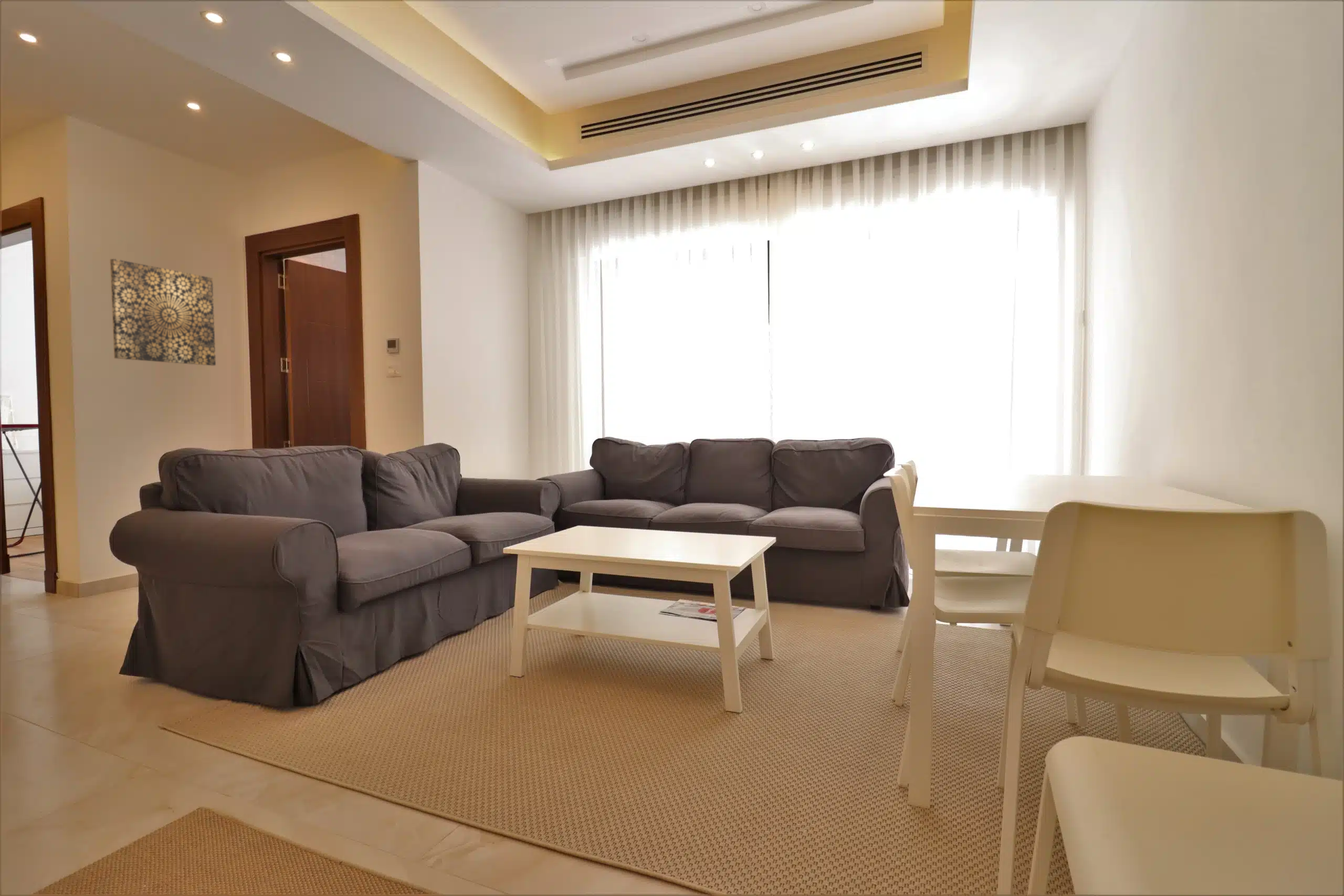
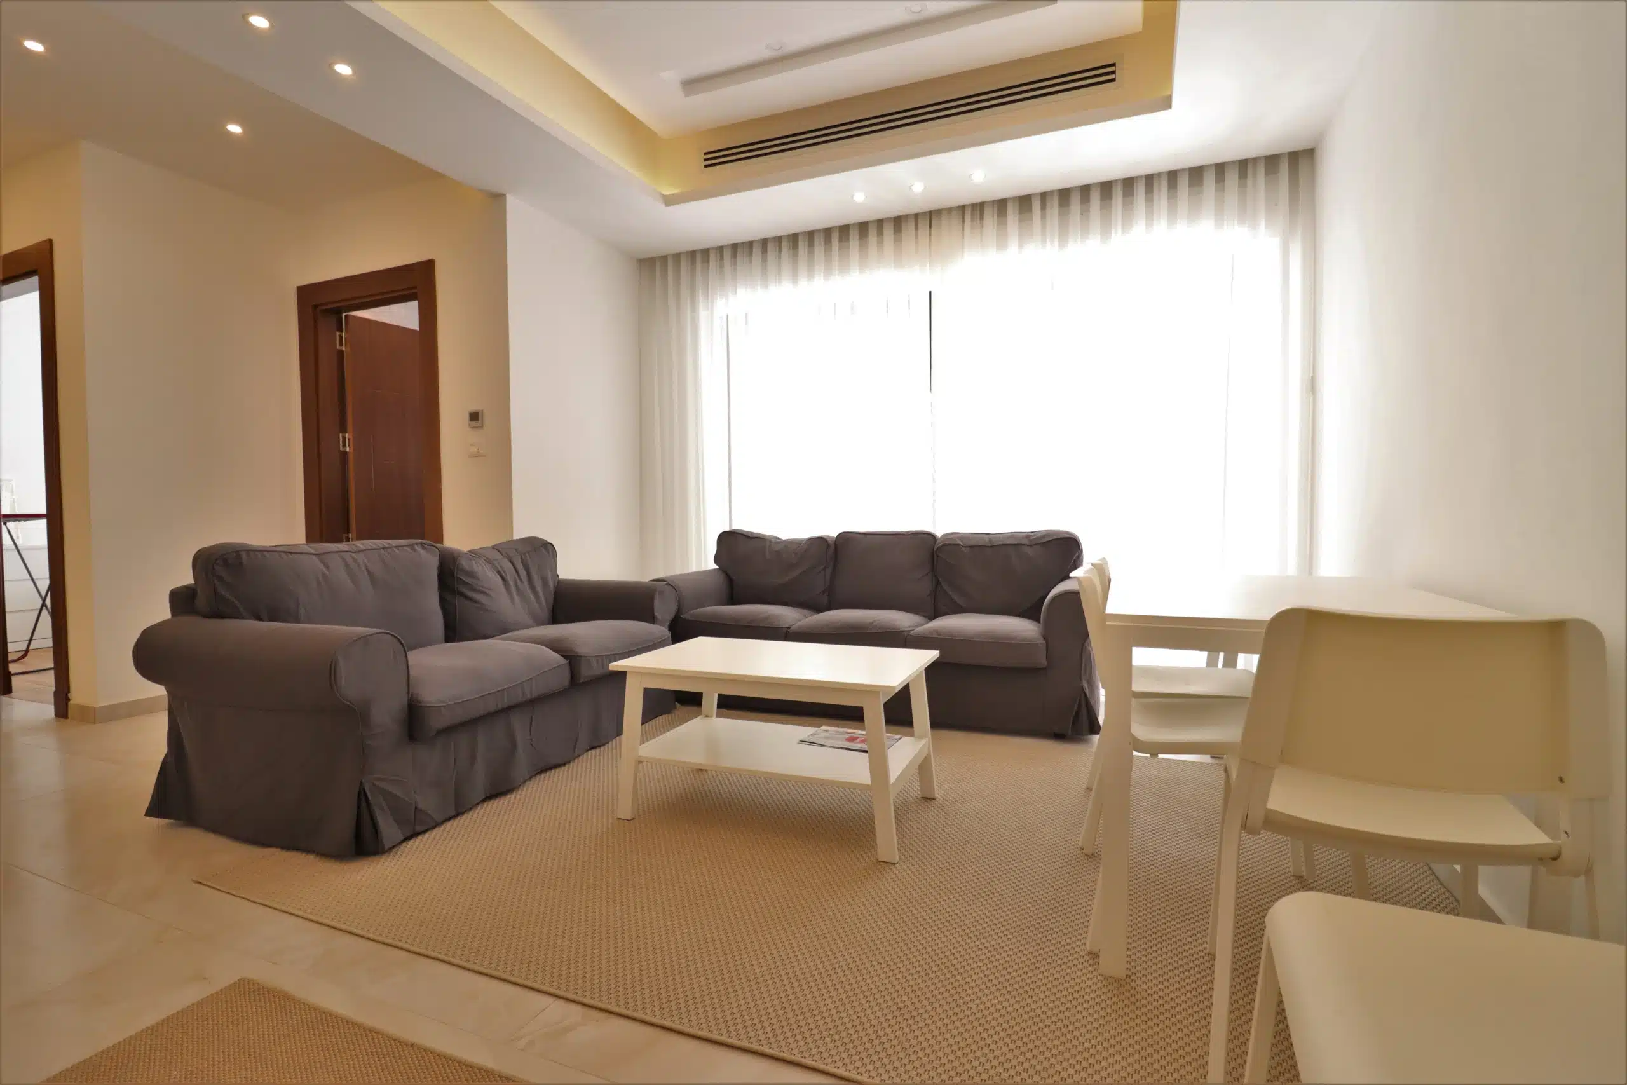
- wall art (166, 315)
